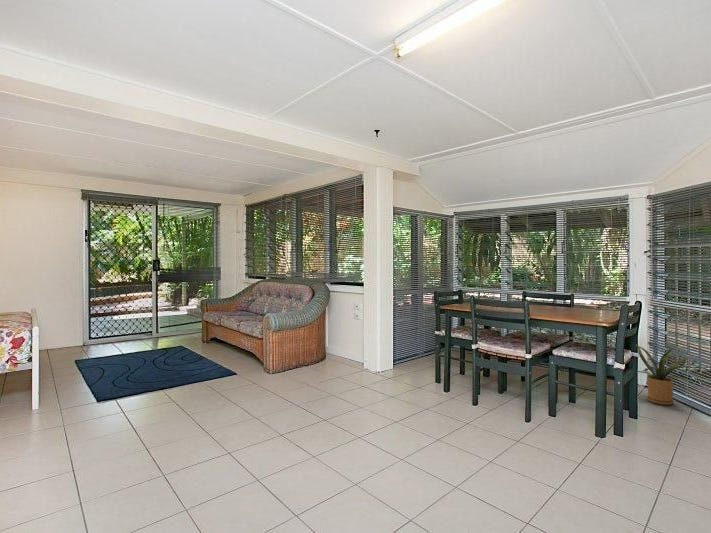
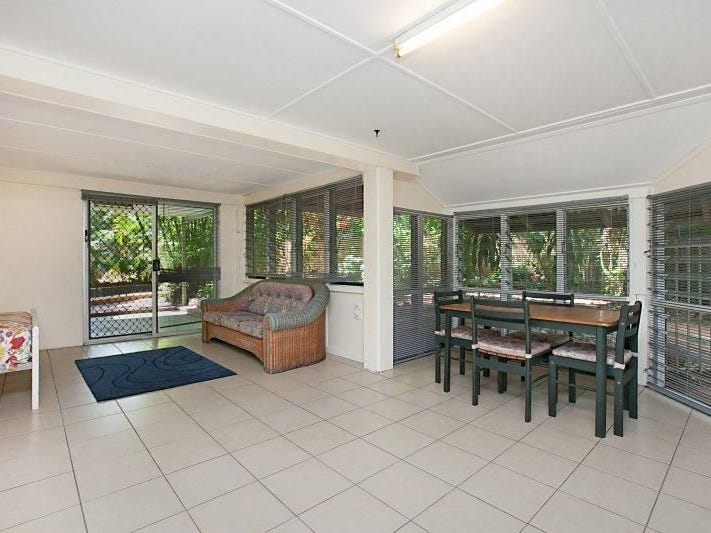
- house plant (662, 371)
